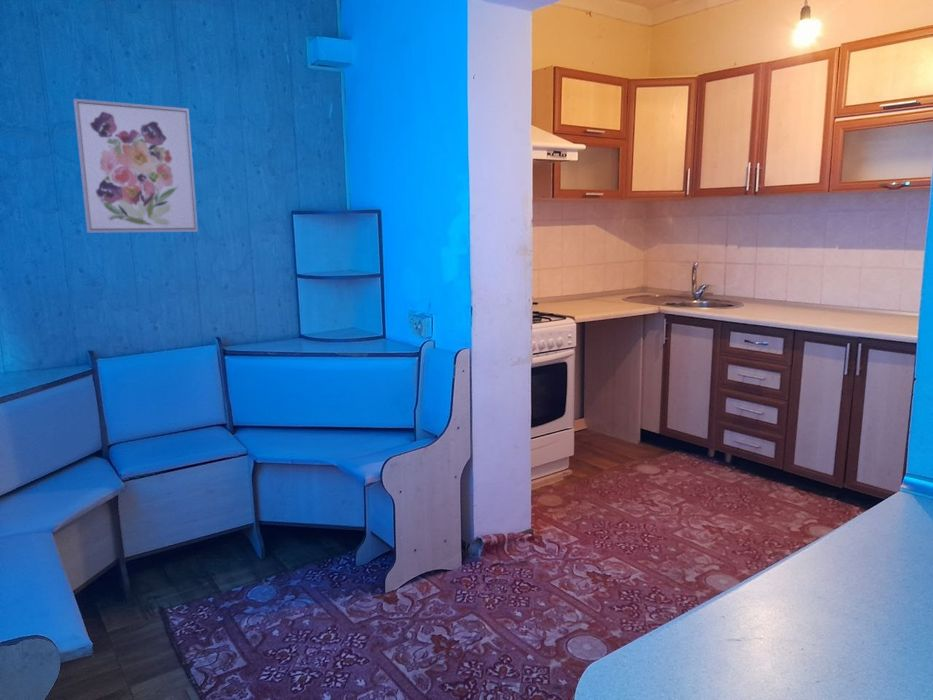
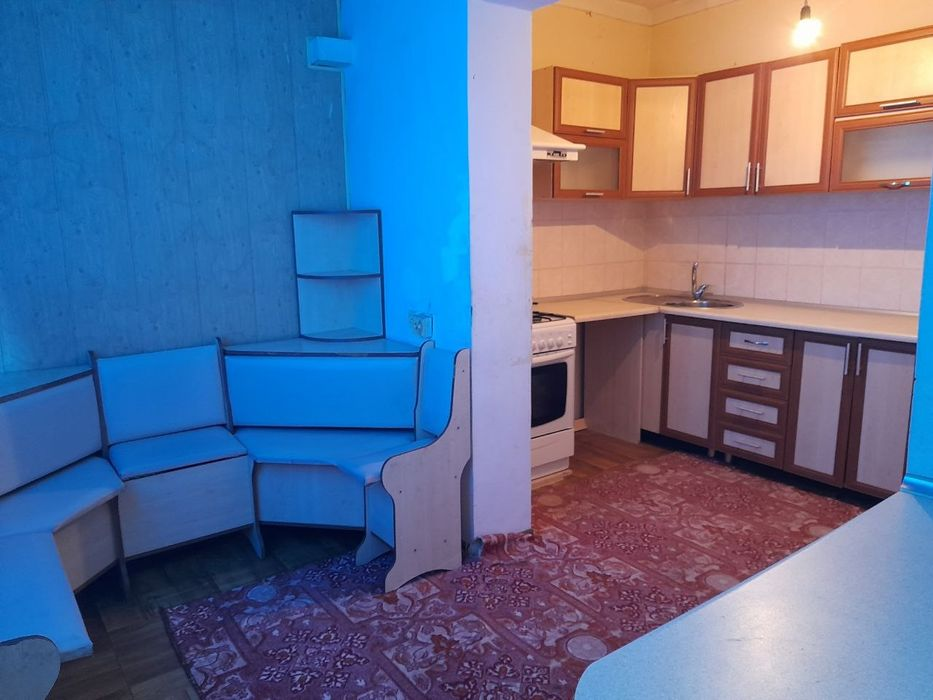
- wall art (138, 169)
